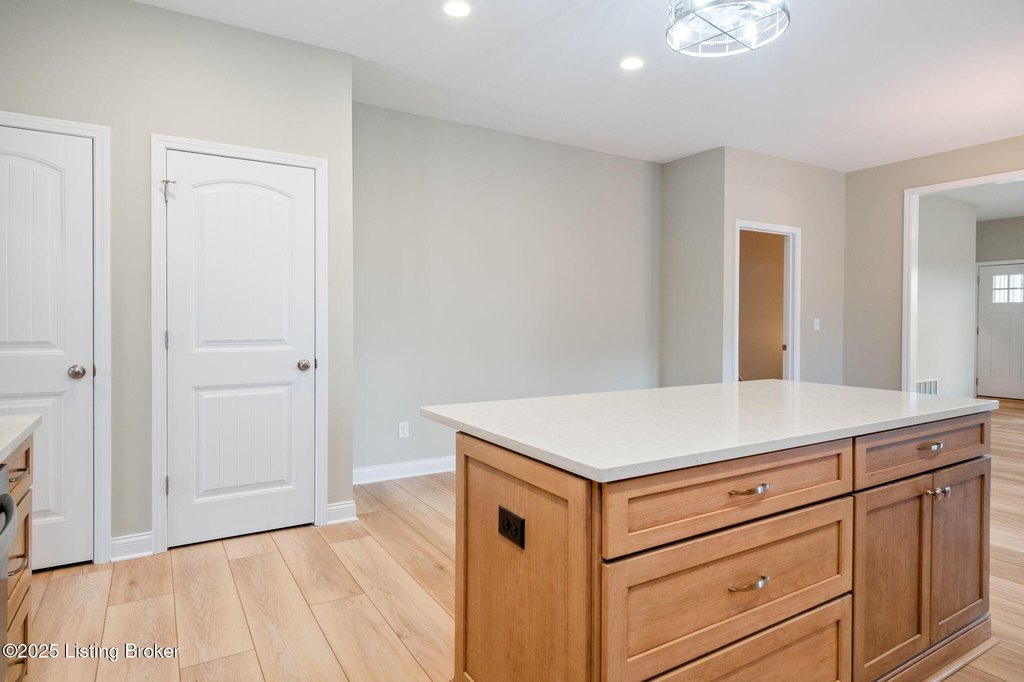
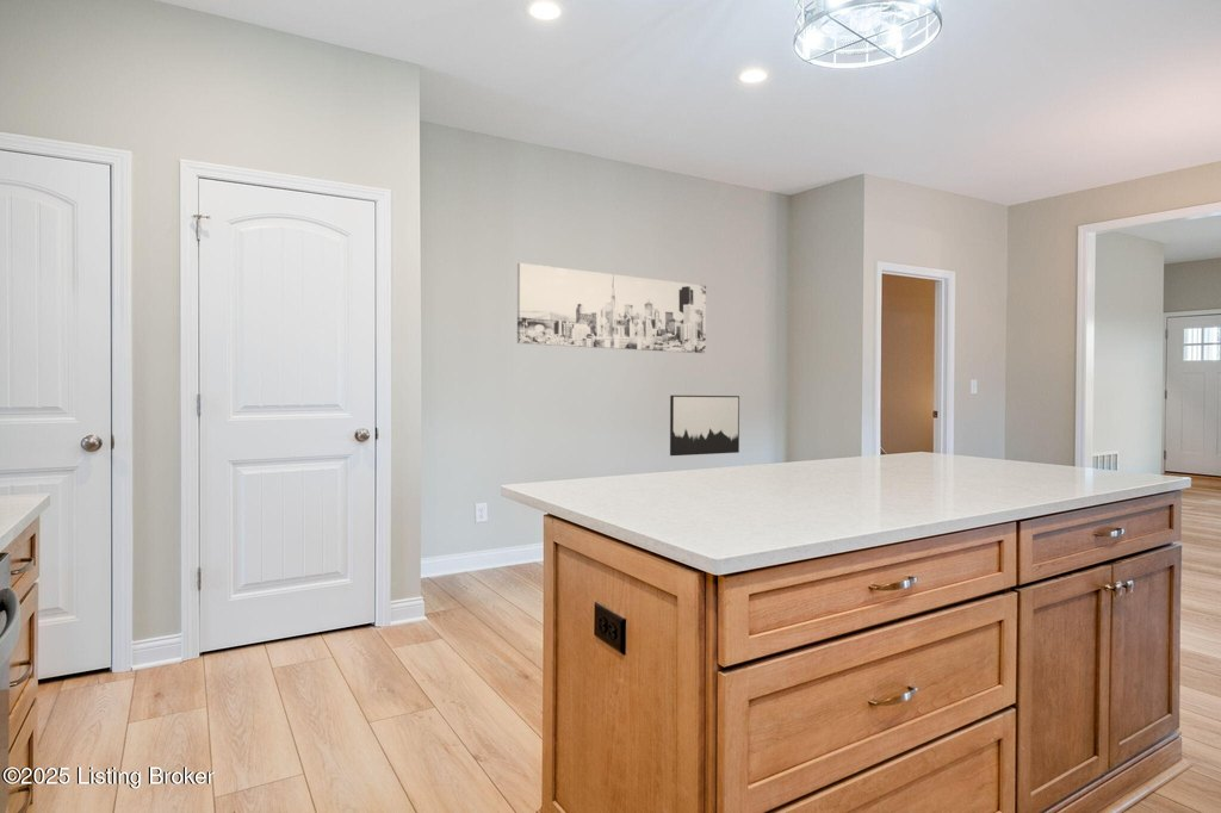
+ wall art (619, 311)
+ wall art (705, 424)
